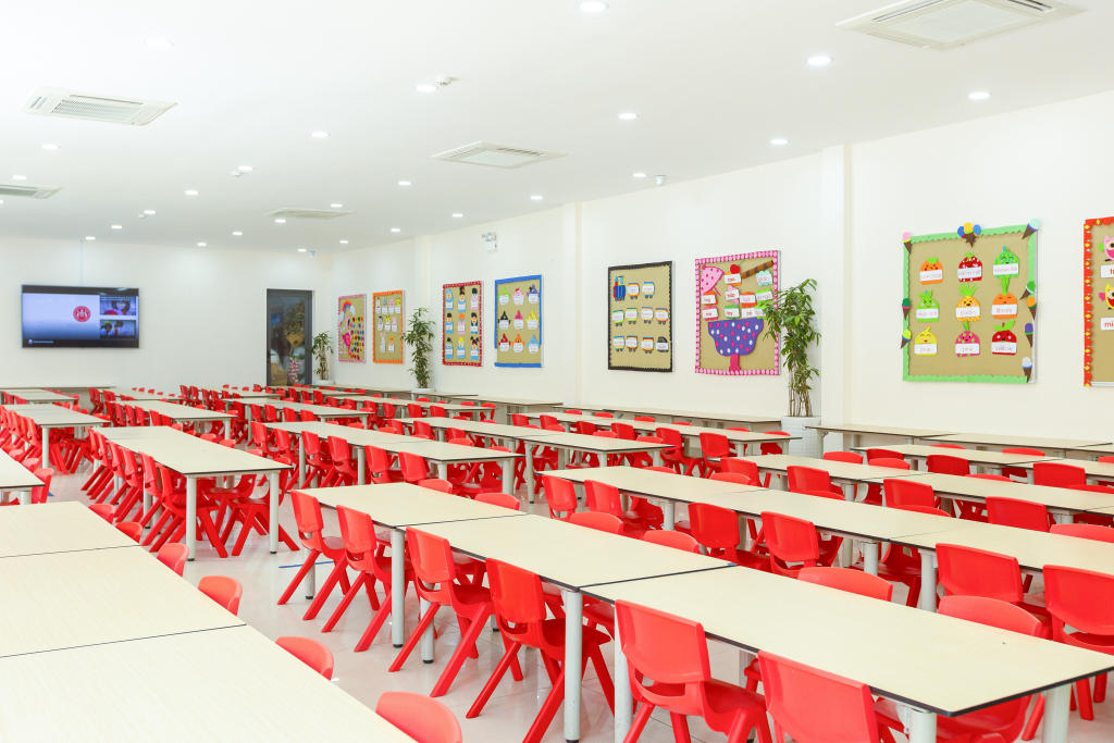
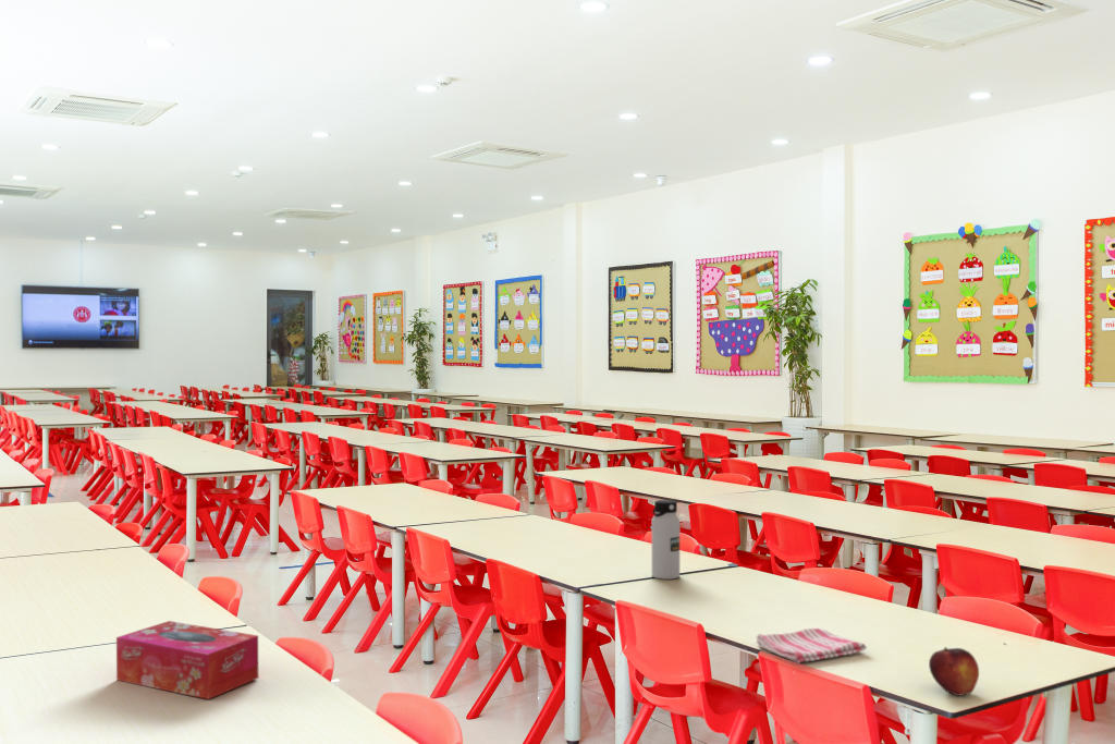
+ dish towel (810, 643)
+ water bottle (665, 538)
+ tissue box (187, 657)
+ fruit (954, 669)
